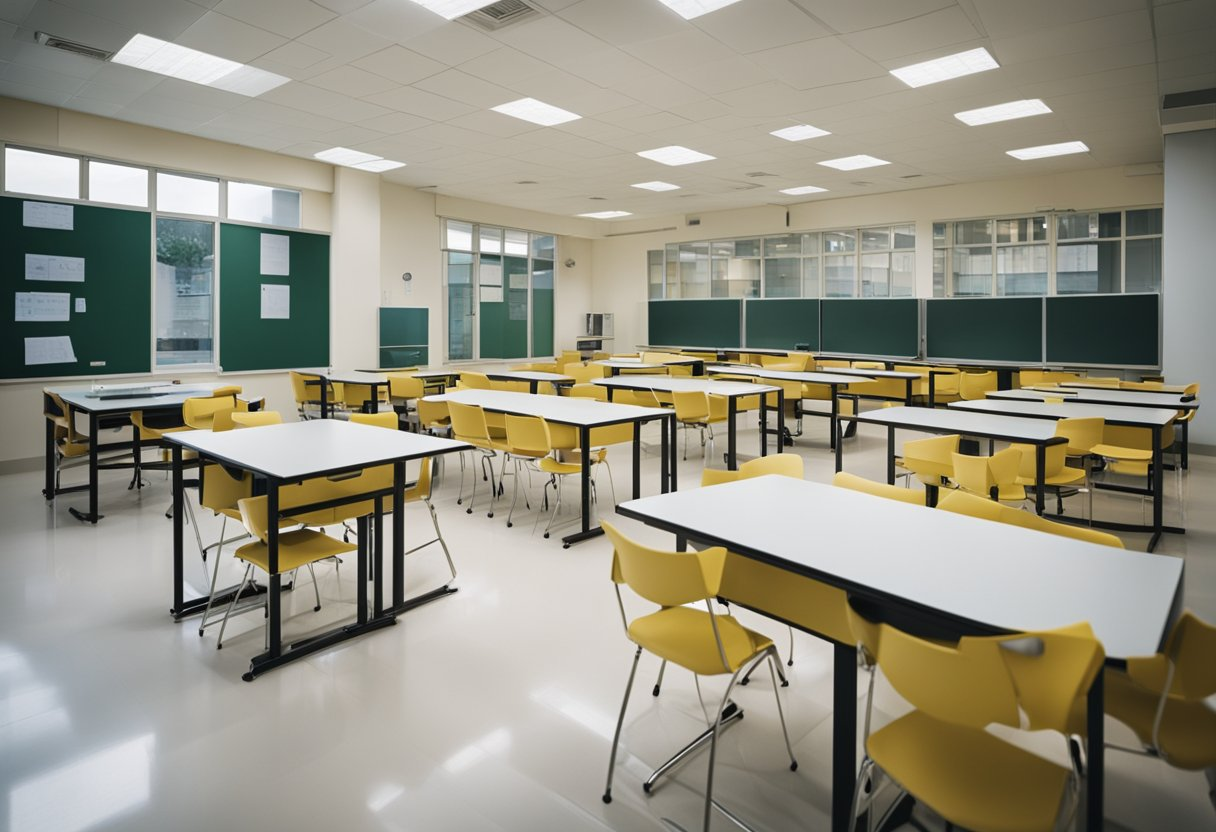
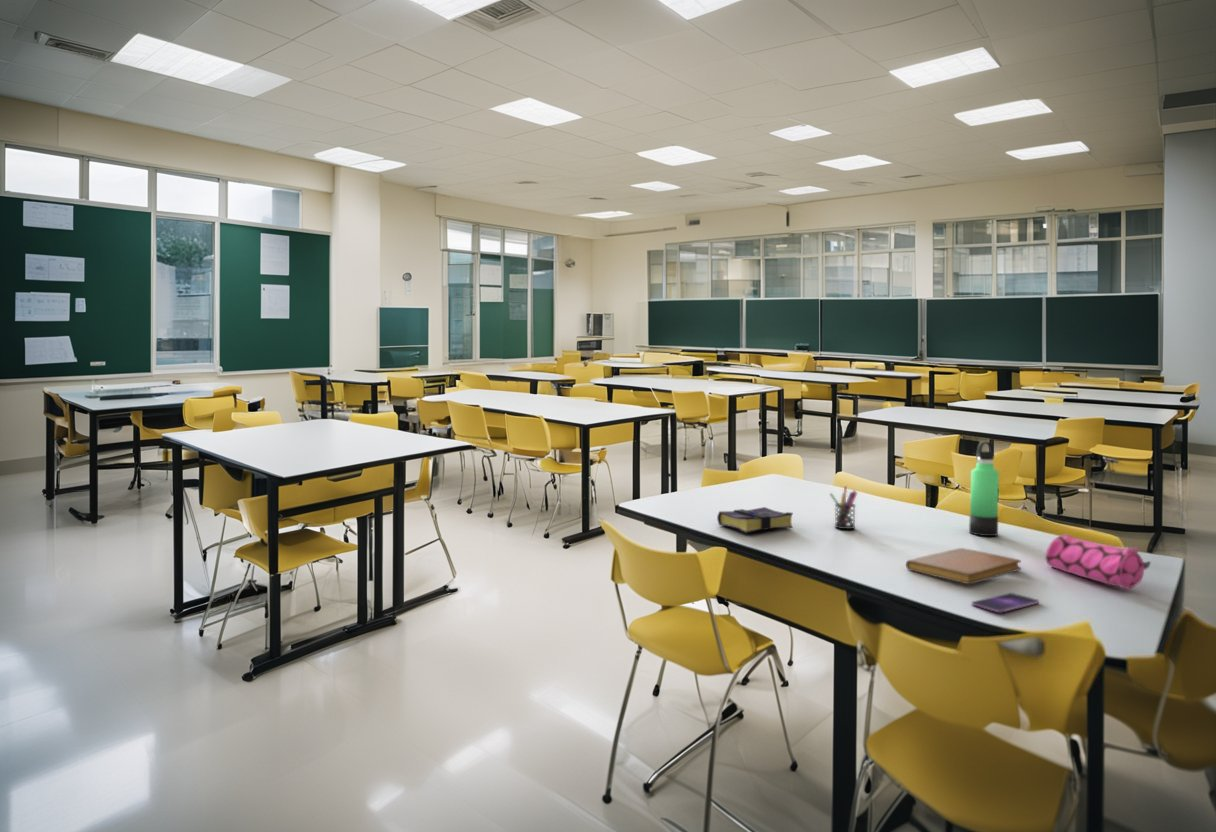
+ thermos bottle (984, 487)
+ book (754, 518)
+ pen holder (842, 507)
+ pencil case (1093, 558)
+ notebook (963, 564)
+ smartphone (1005, 602)
